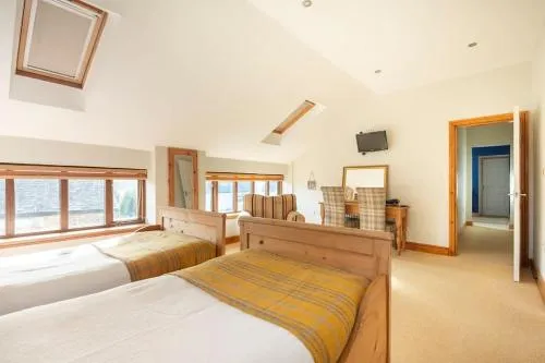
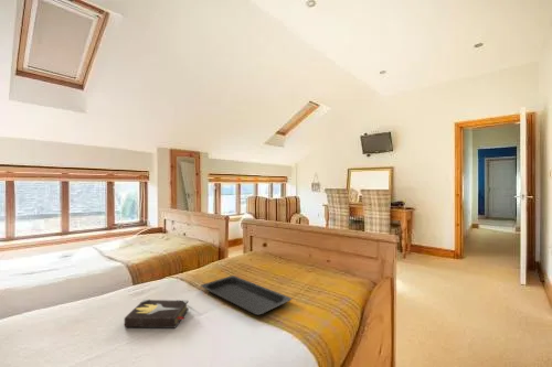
+ serving tray (243, 293)
+ hardback book (158, 312)
